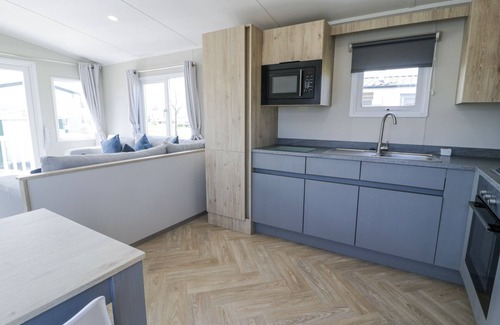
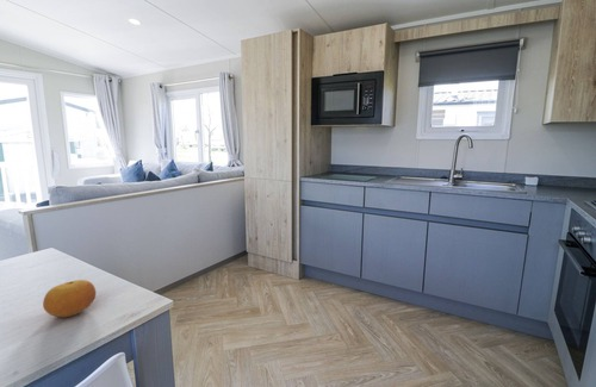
+ fruit (70, 297)
